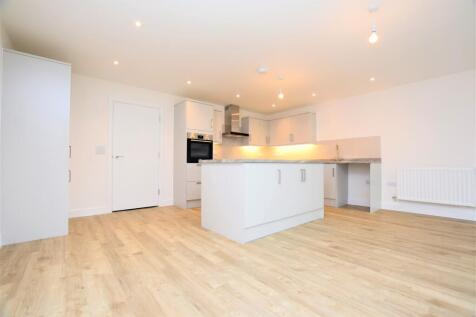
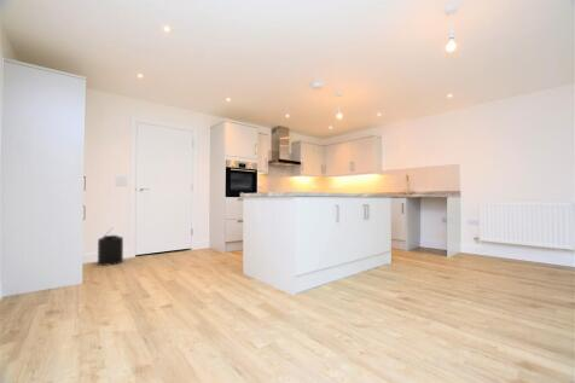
+ trash can (110, 244)
